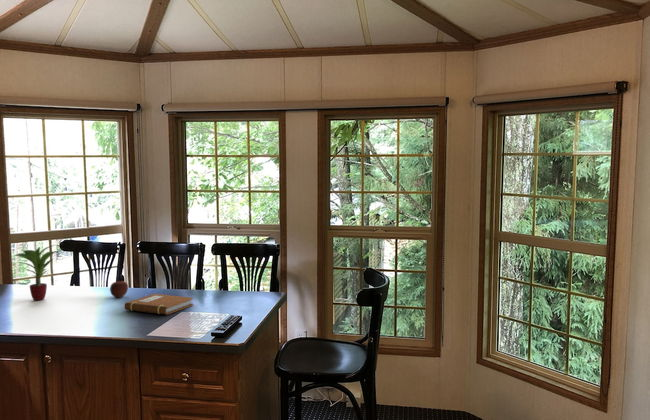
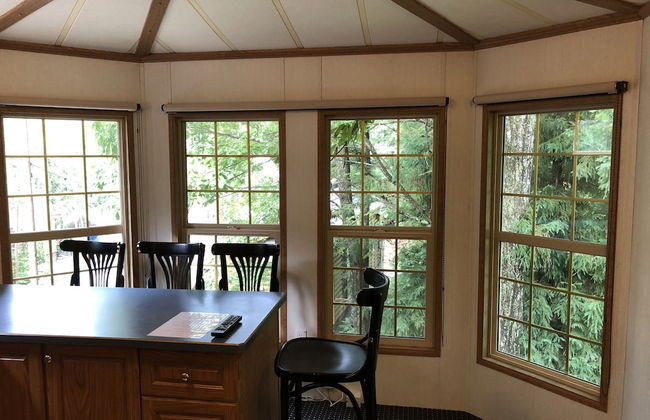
- potted plant (34, 272)
- apple (119, 289)
- notebook (158, 303)
